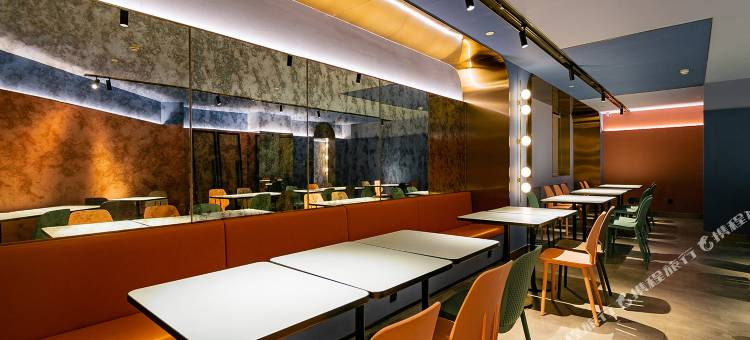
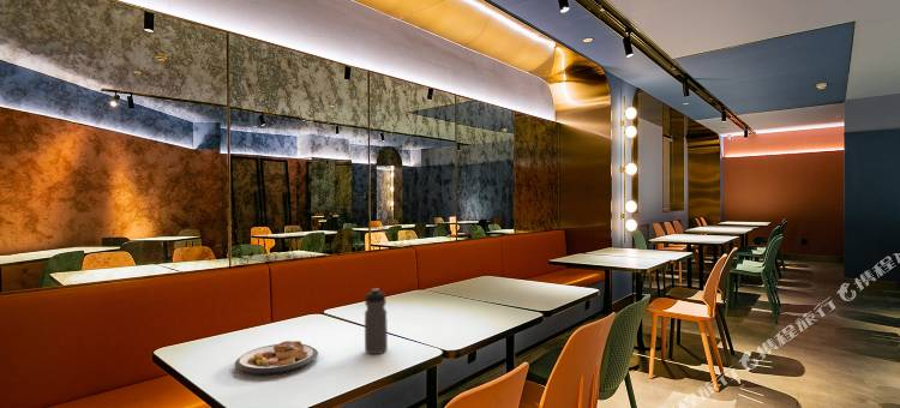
+ plate (277, 355)
+ water bottle (376, 319)
